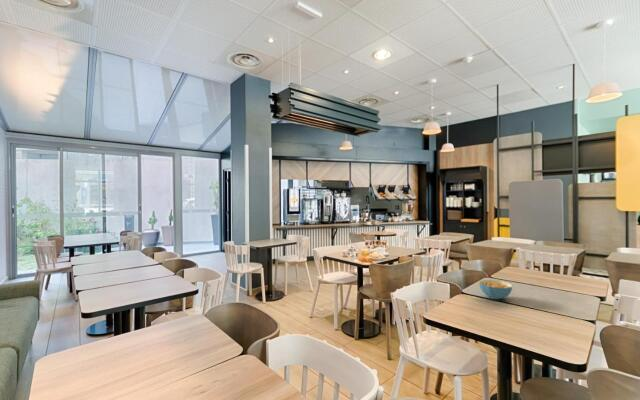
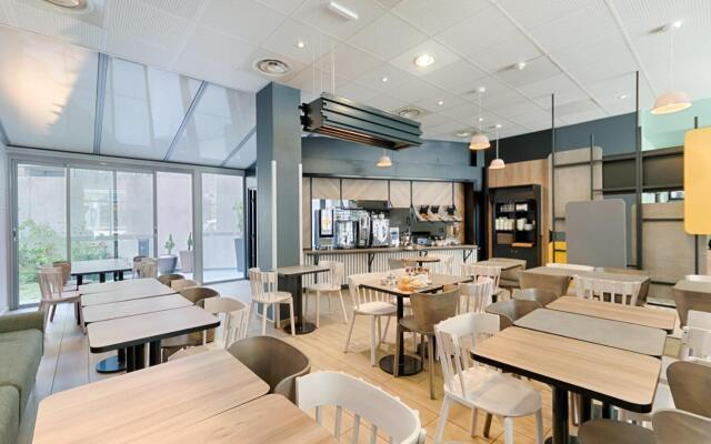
- cereal bowl (495, 290)
